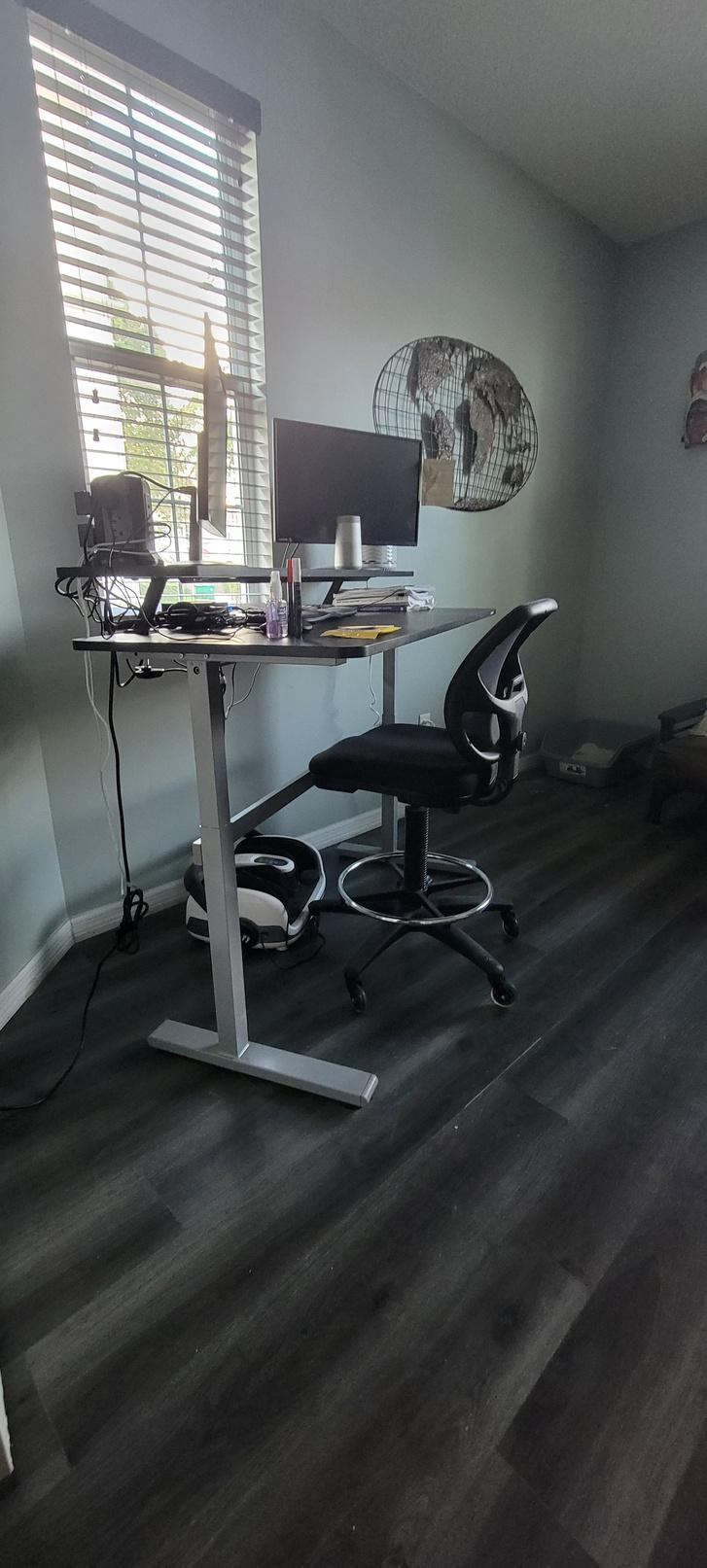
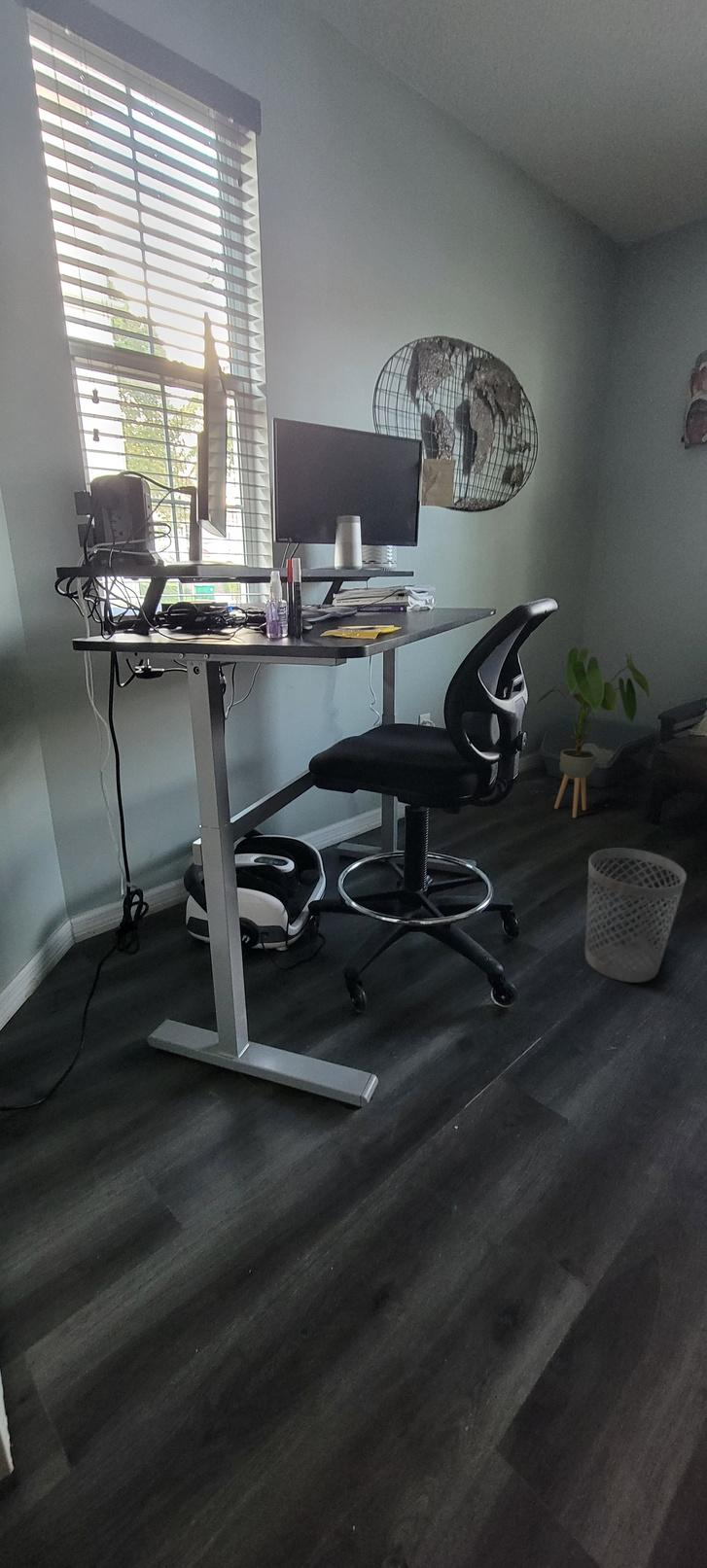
+ wastebasket (629, 916)
+ house plant (588, 738)
